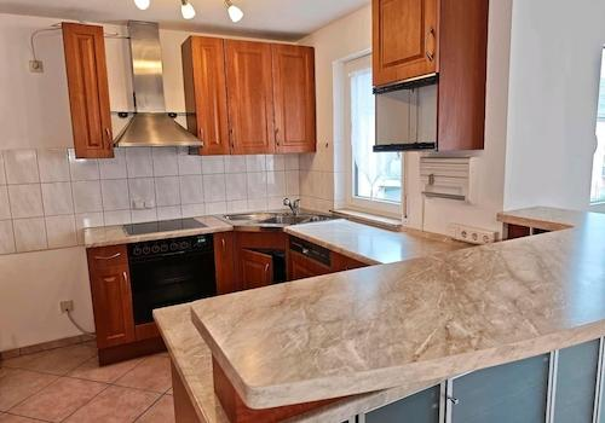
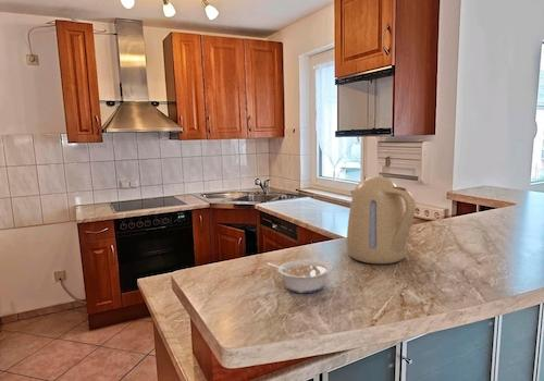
+ kettle (380, 217)
+ legume (302, 275)
